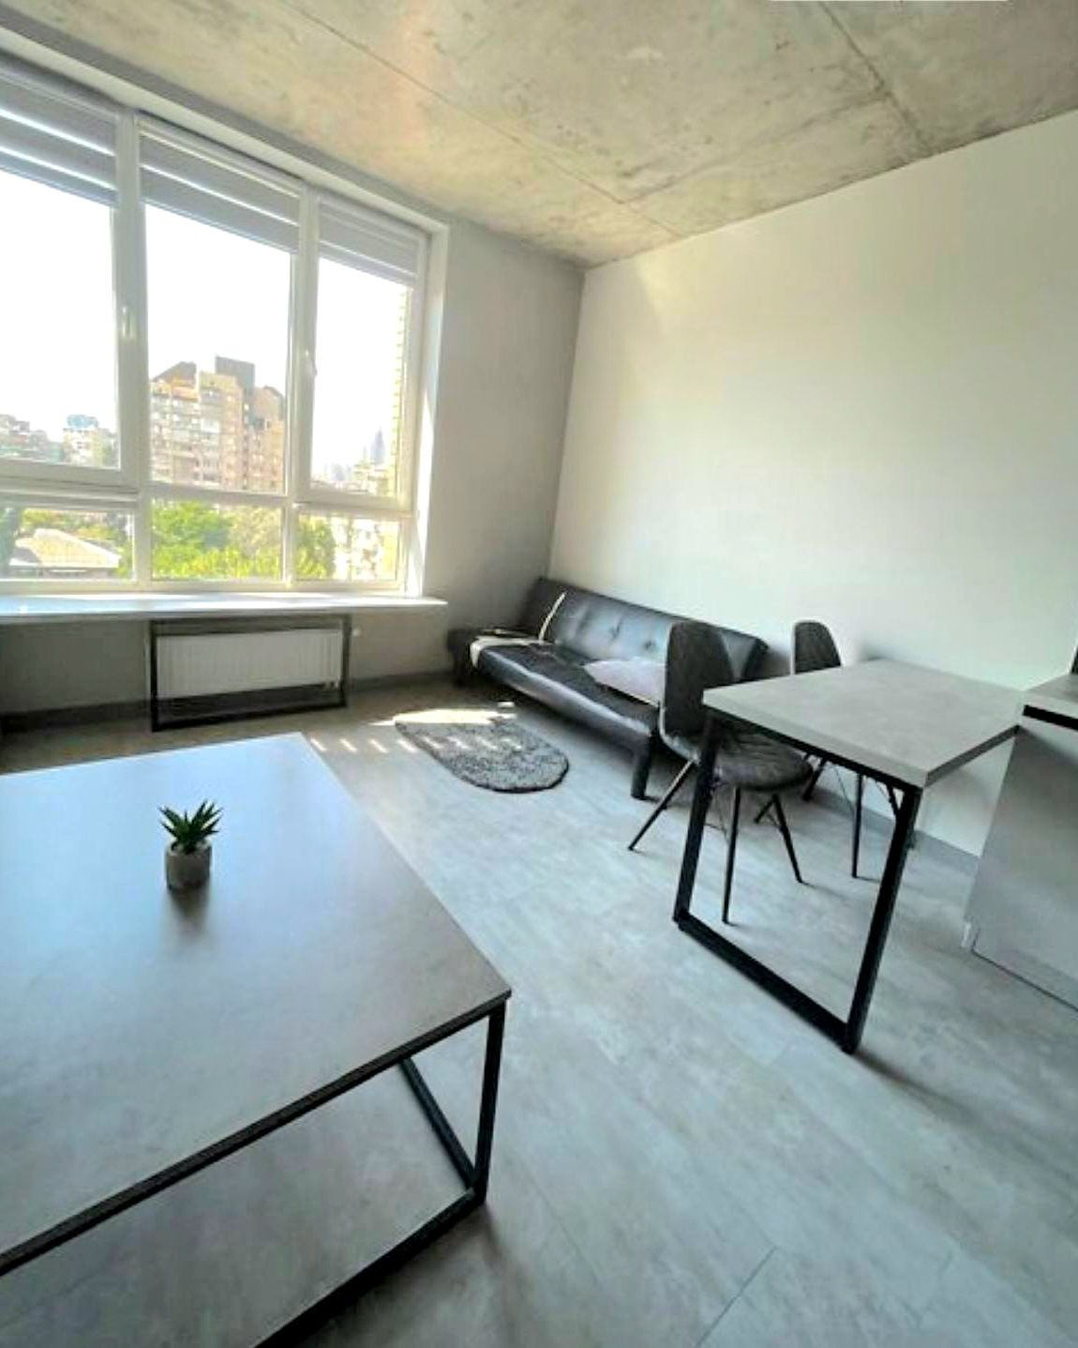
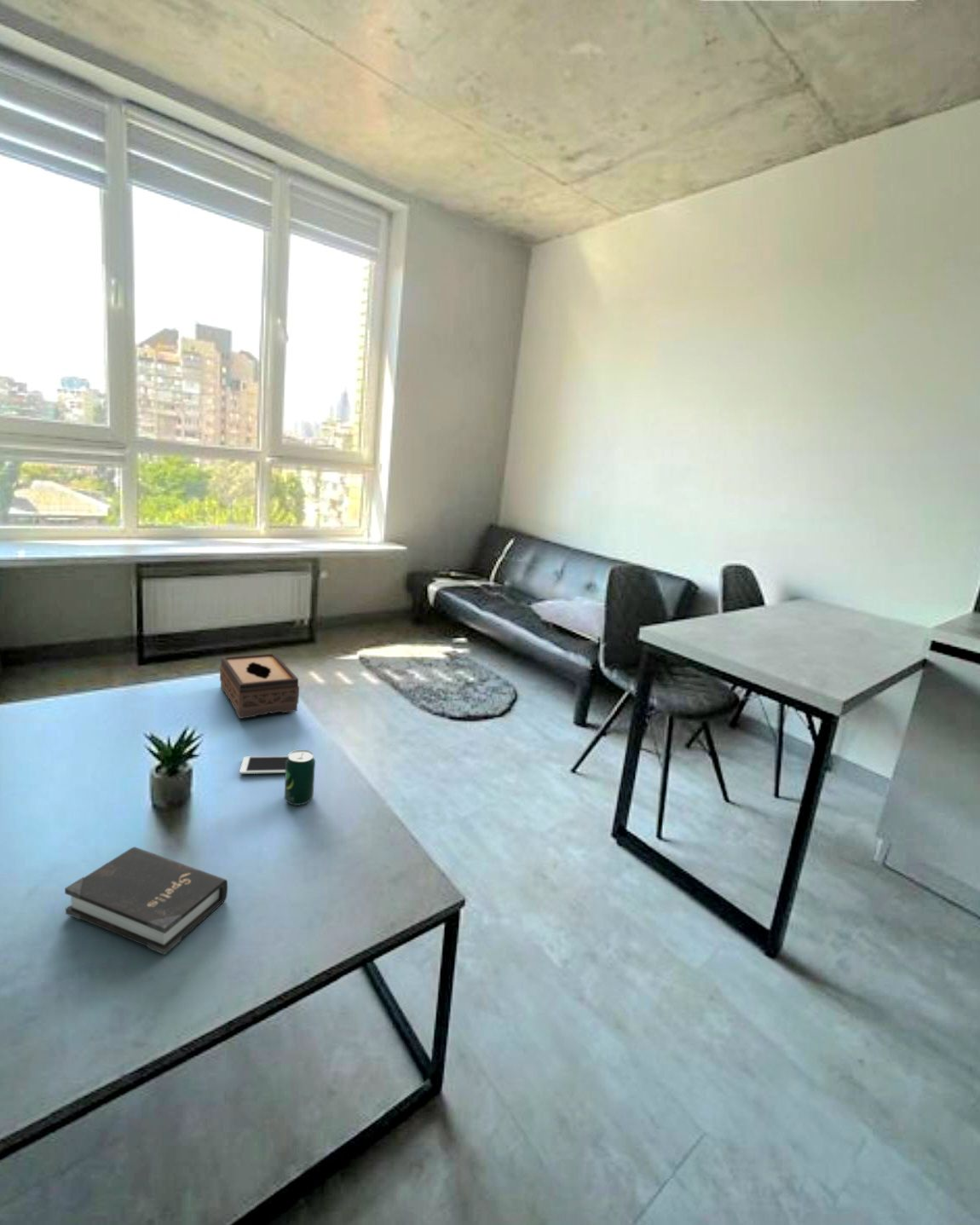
+ cell phone (276, 765)
+ tissue box (258, 683)
+ beverage can (299, 777)
+ hardback book (149, 894)
